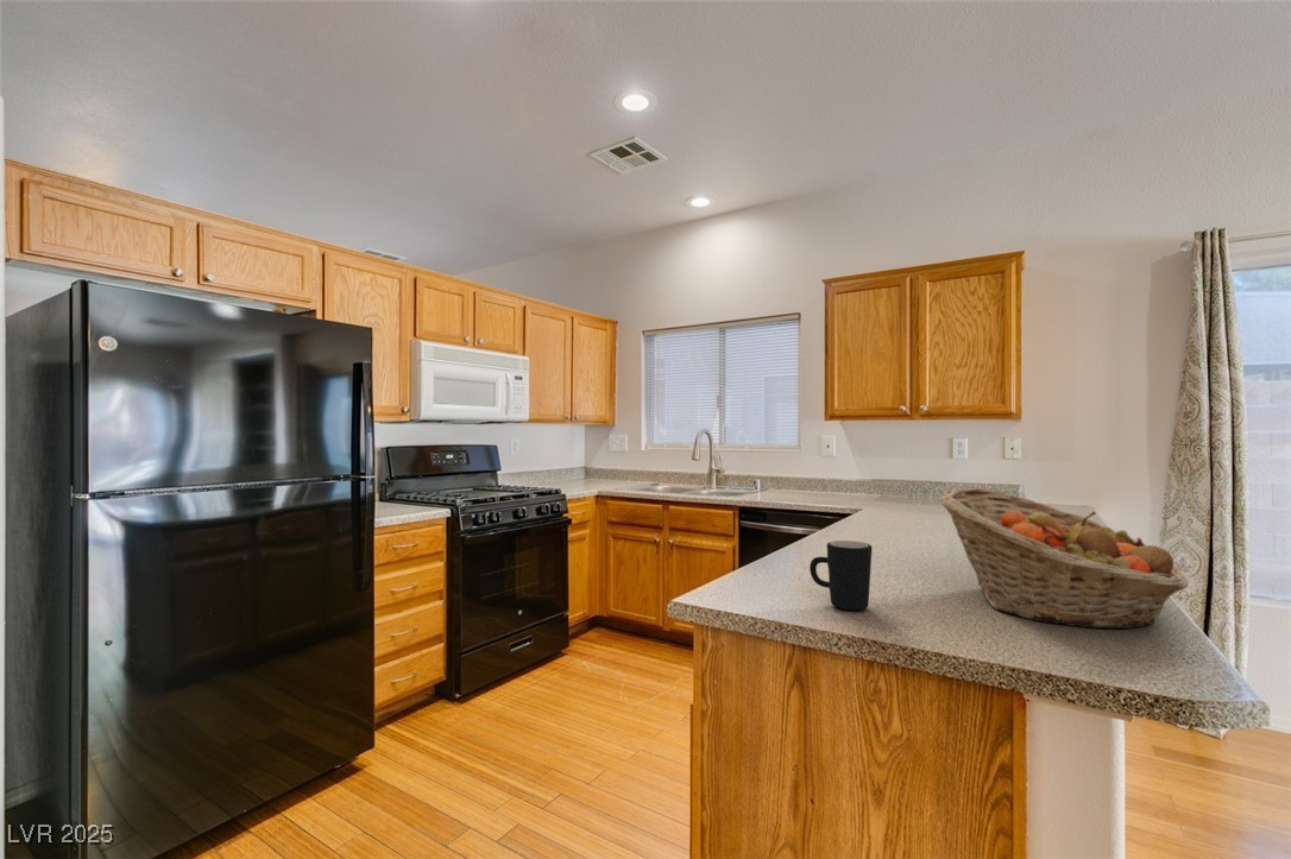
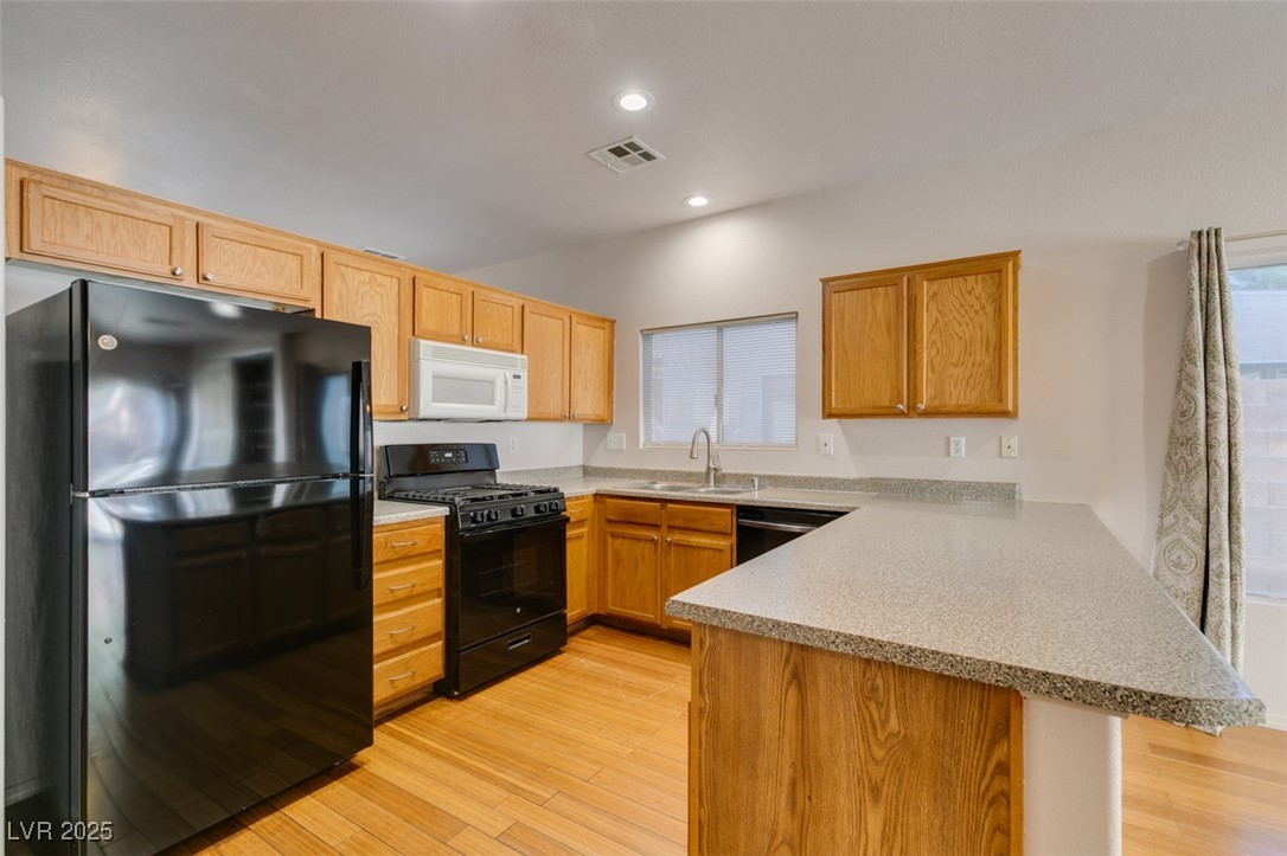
- fruit basket (1052, 548)
- mug (839, 574)
